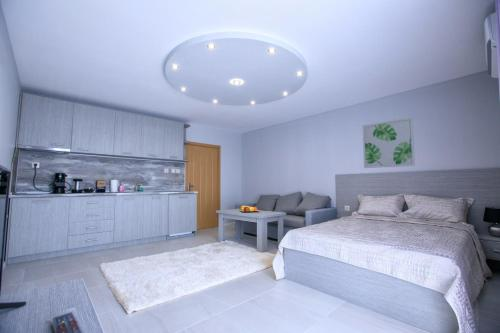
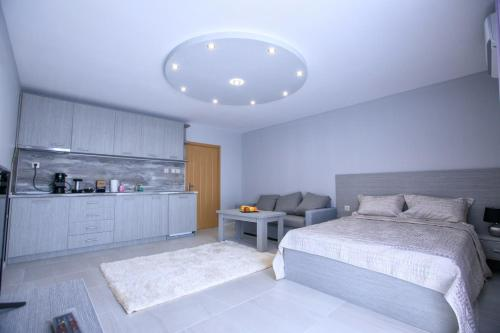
- wall art (387, 144)
